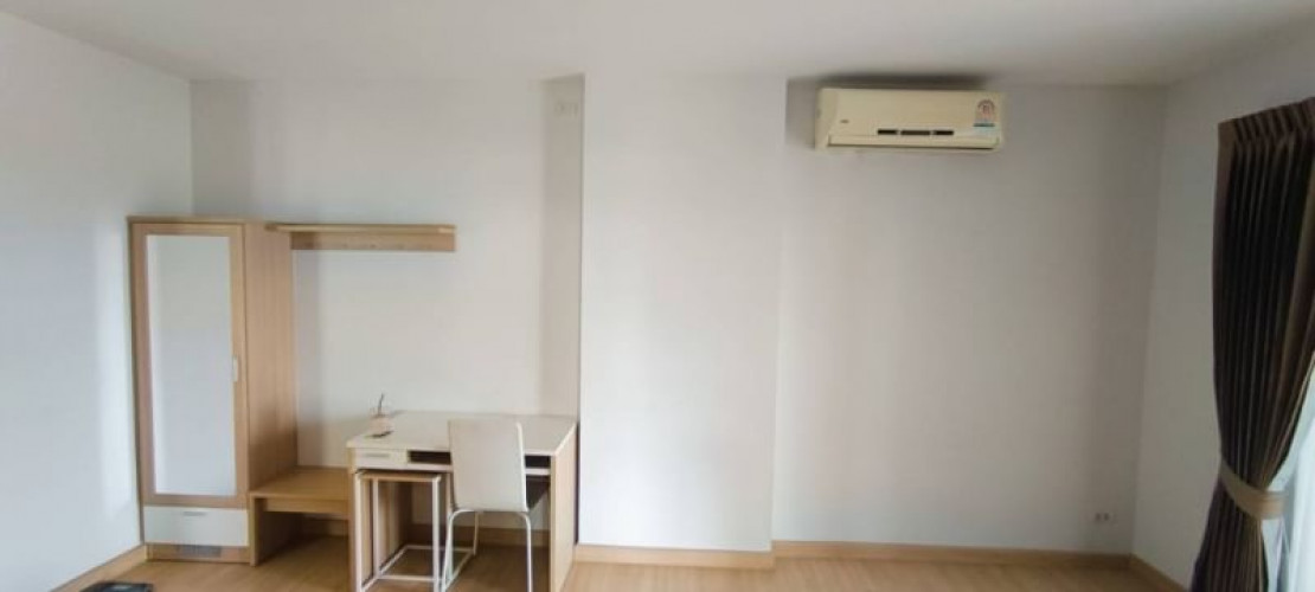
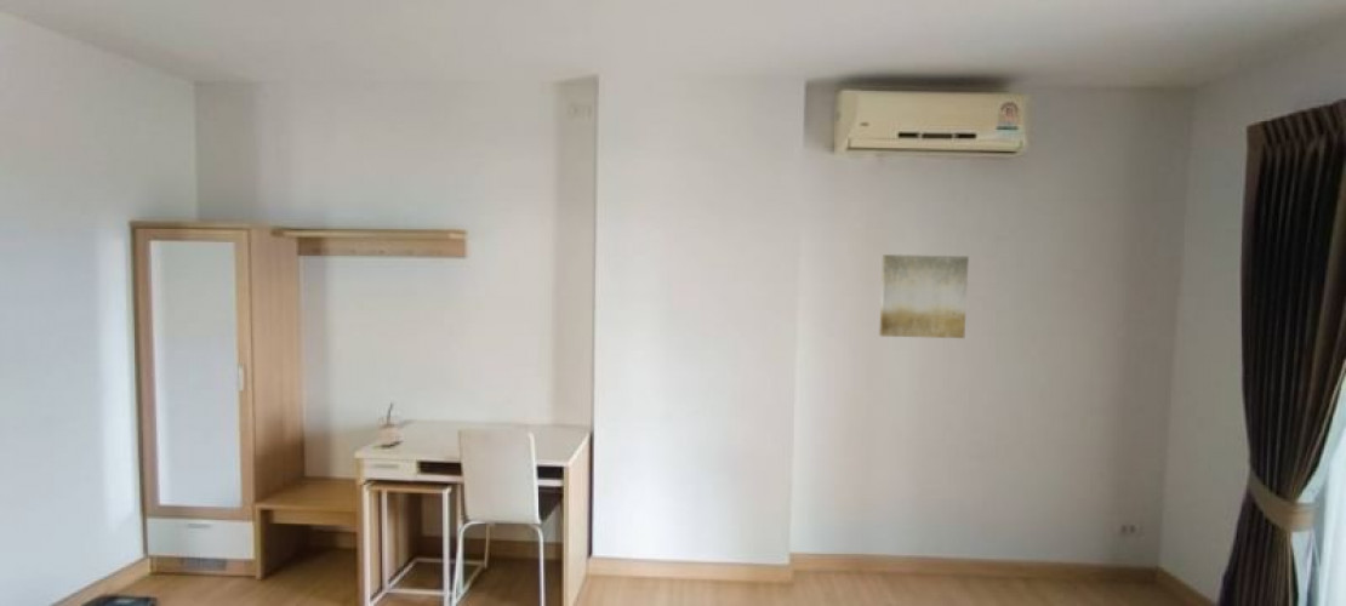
+ wall art (923, 296)
